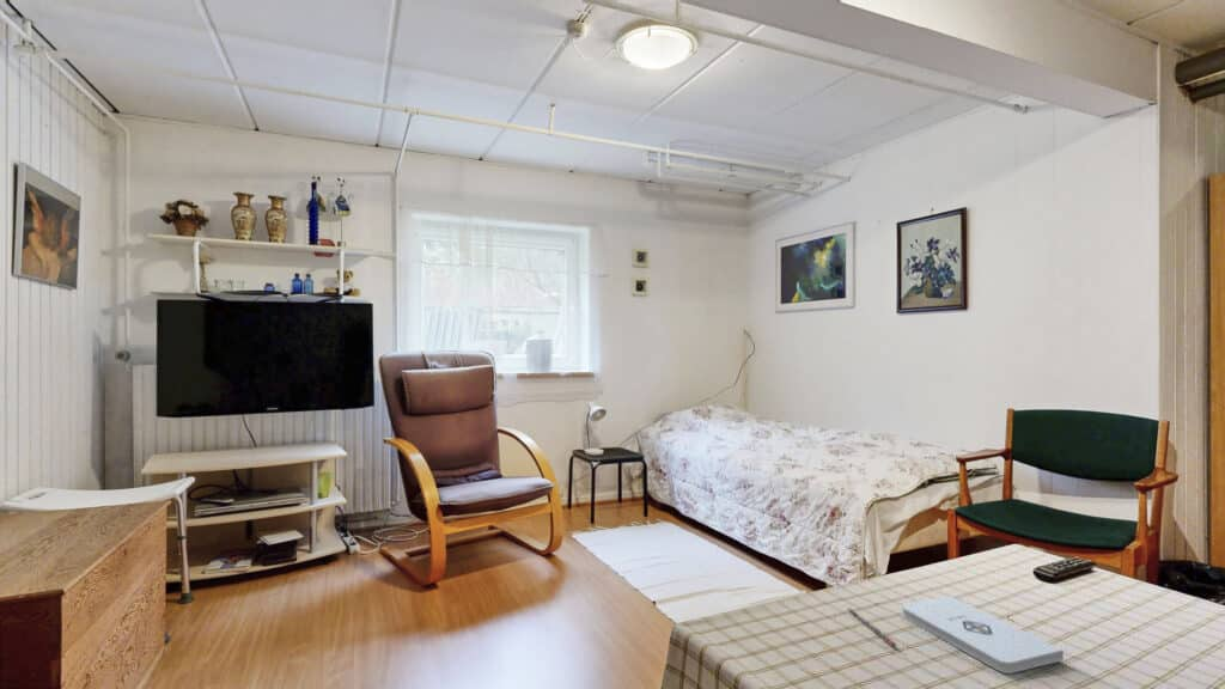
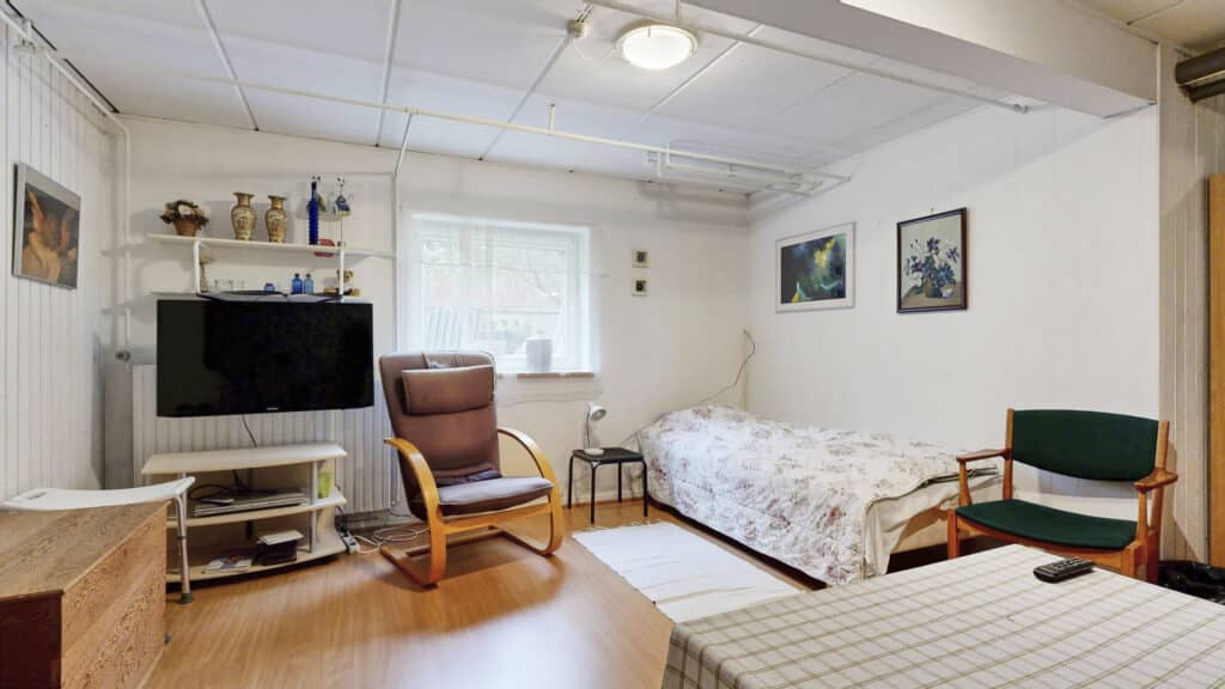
- notepad (974, 630)
- pen (870, 624)
